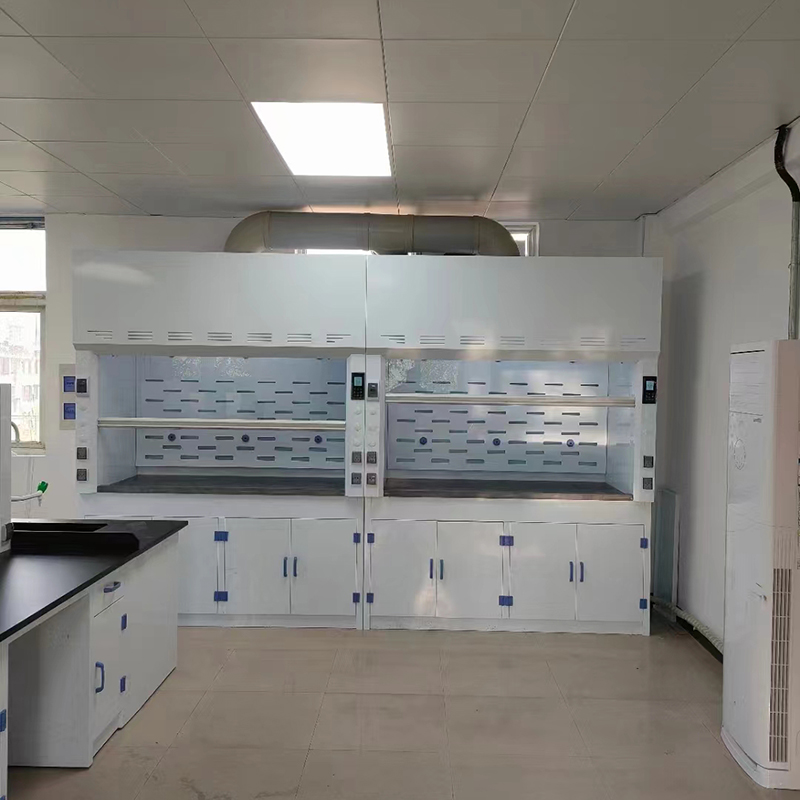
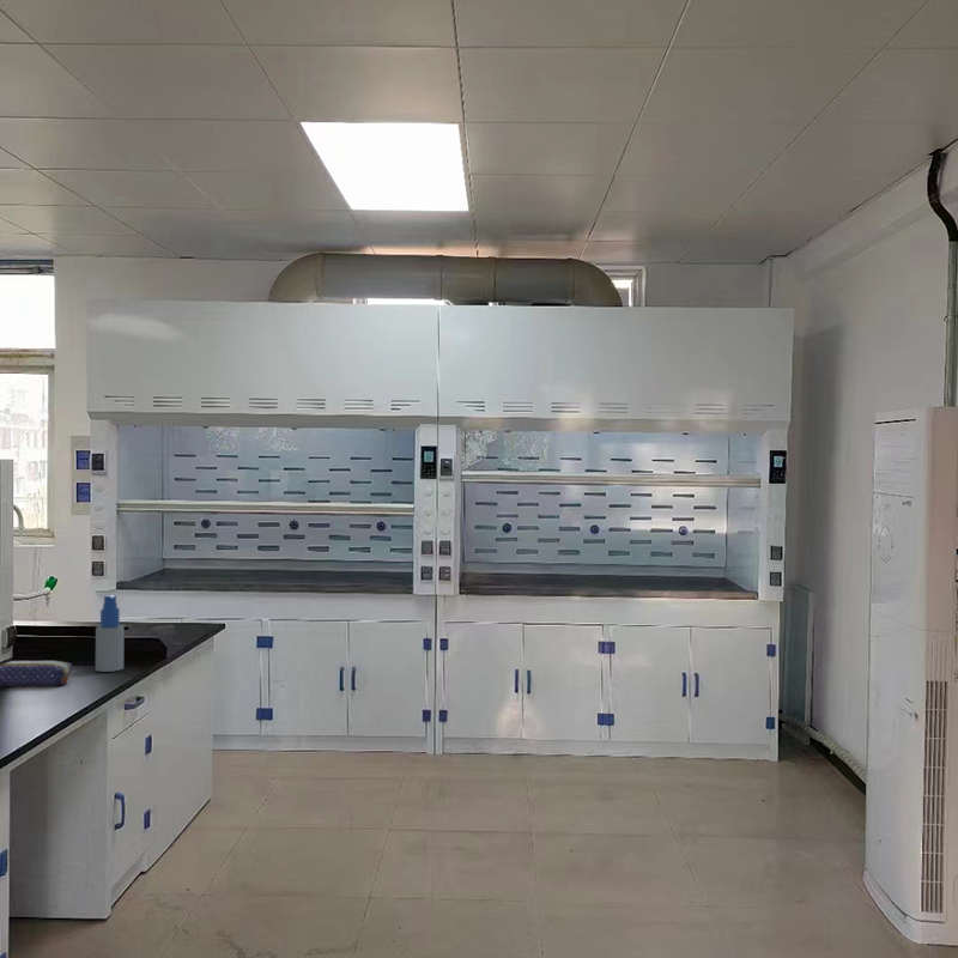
+ pencil case (32, 673)
+ spray bottle (109, 631)
